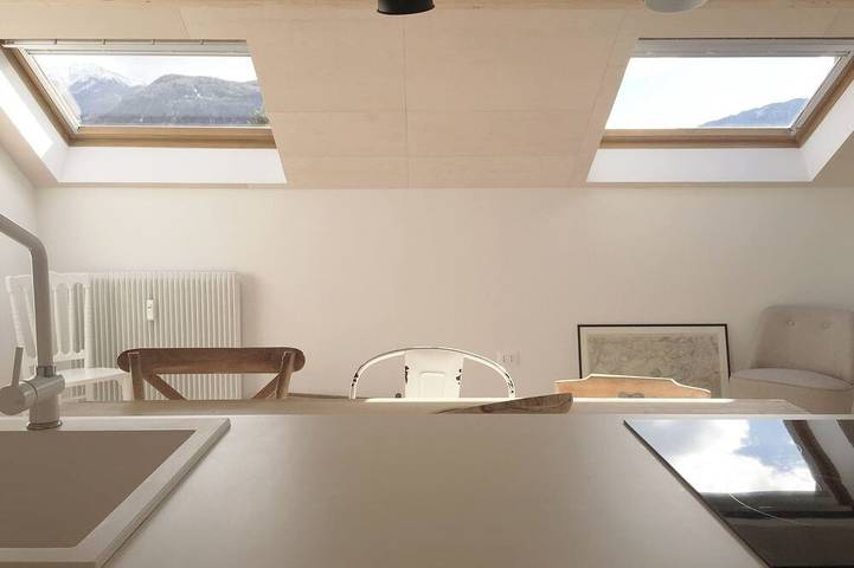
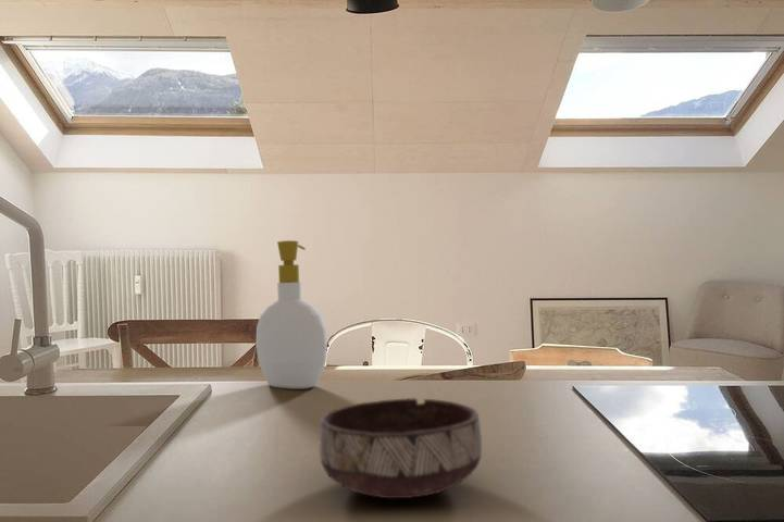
+ soap bottle (291, 313)
+ bowl (400, 451)
